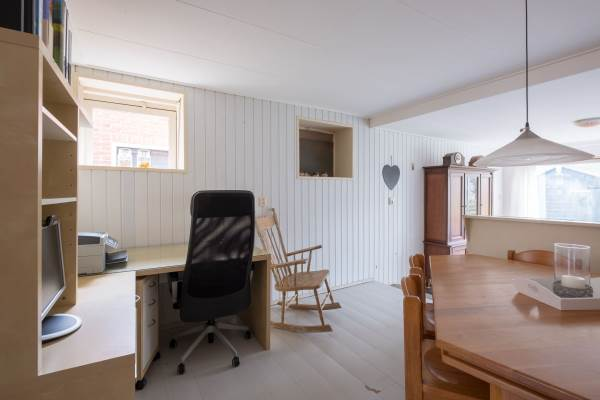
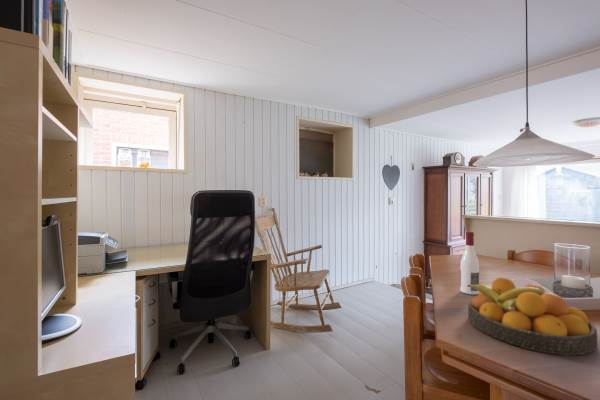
+ alcohol (469, 262)
+ fruit bowl (525, 306)
